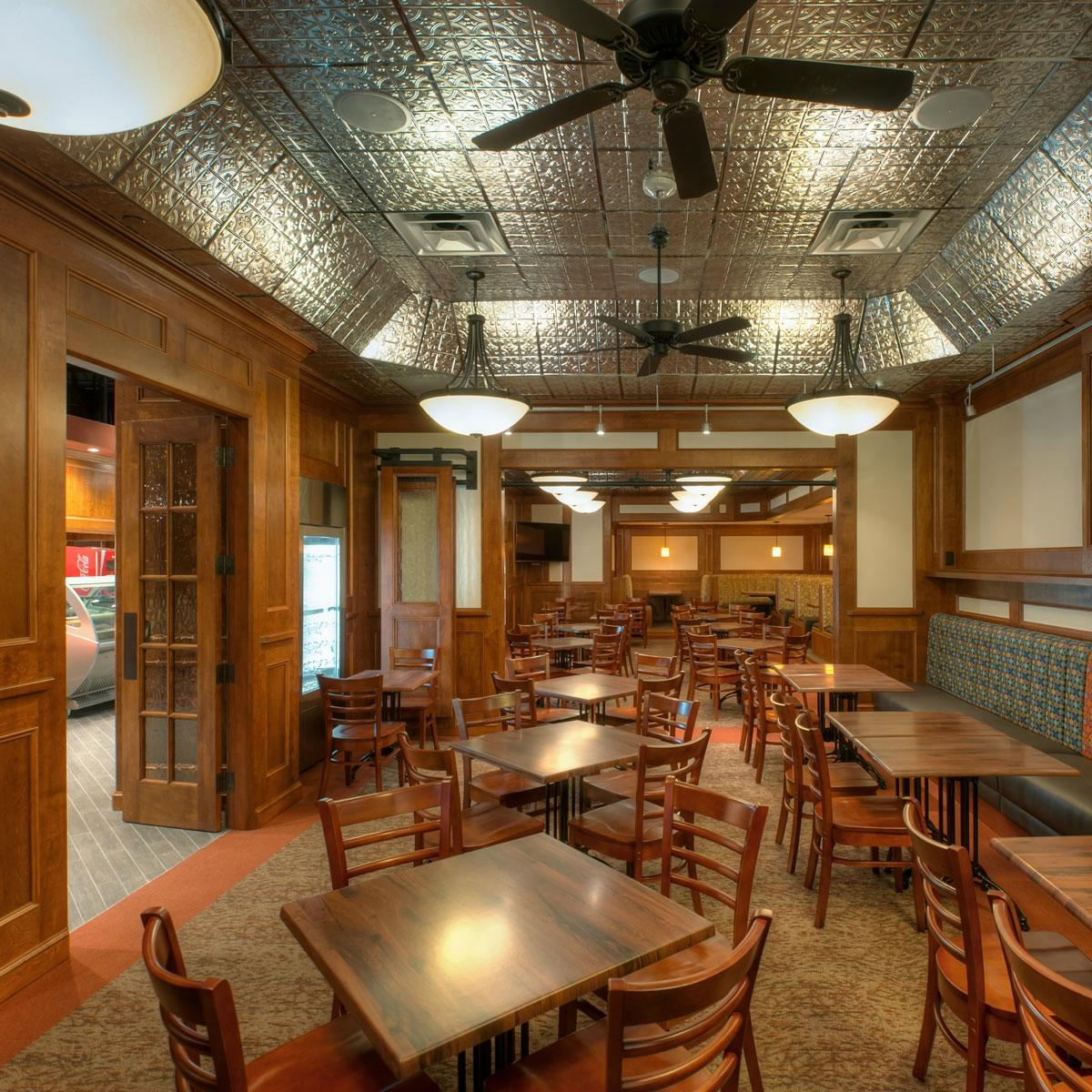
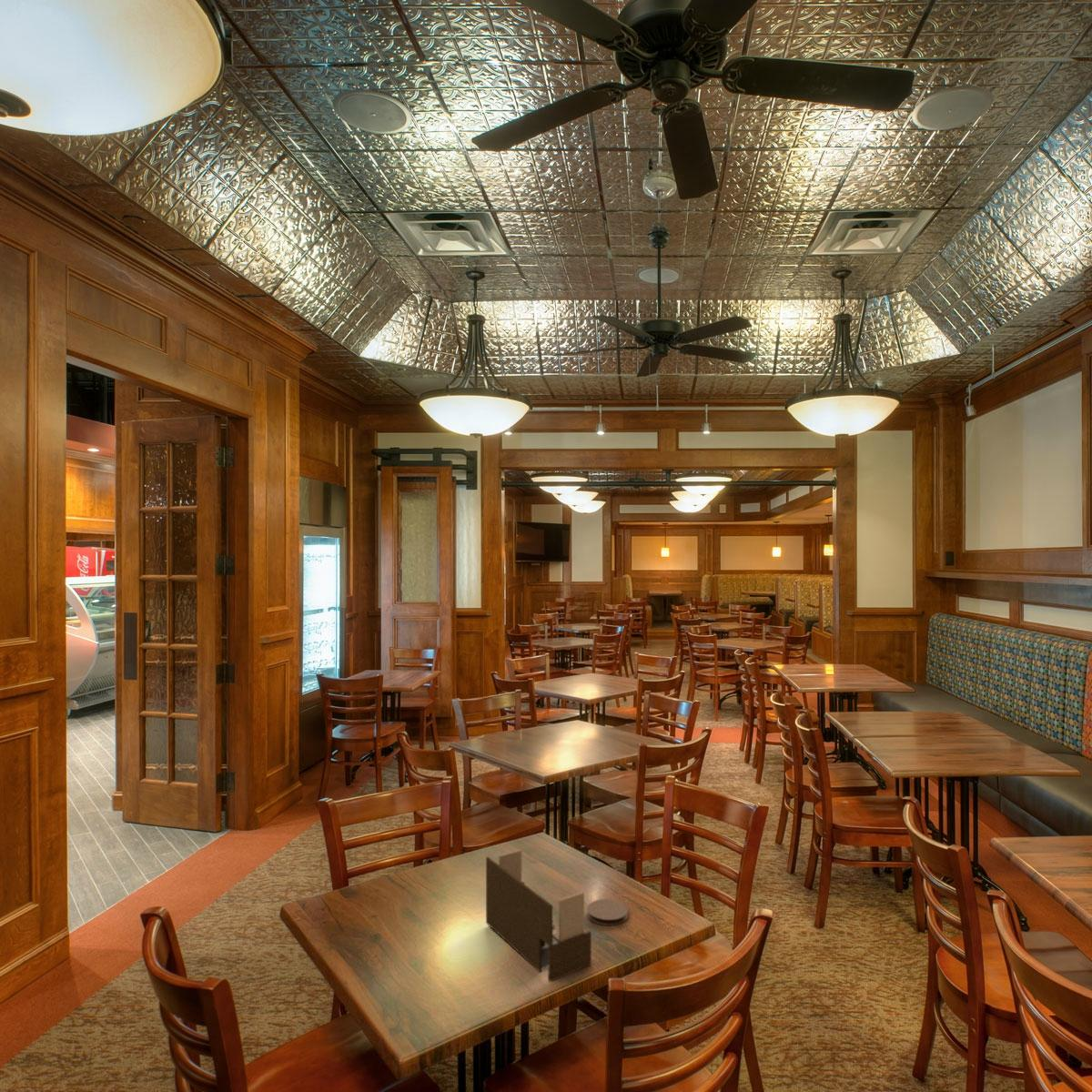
+ coaster (607, 912)
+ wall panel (535, 908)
